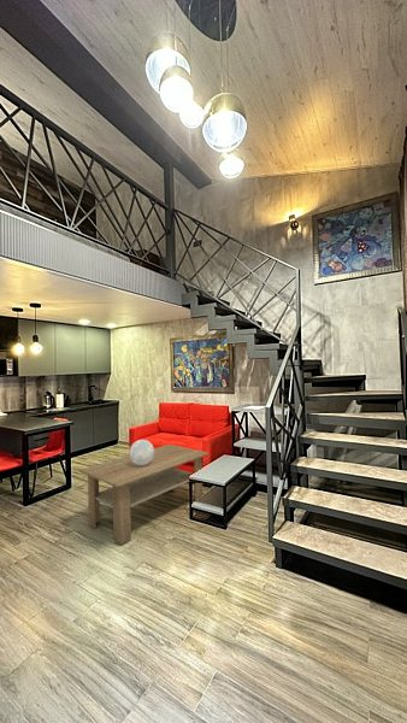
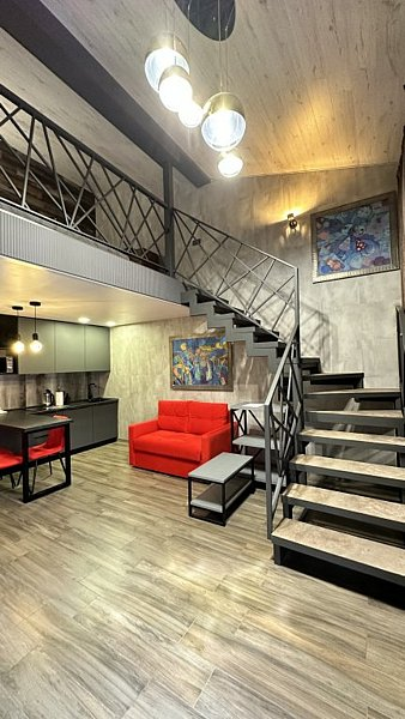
- coffee table (148, 486)
- decorative globe (141, 452)
